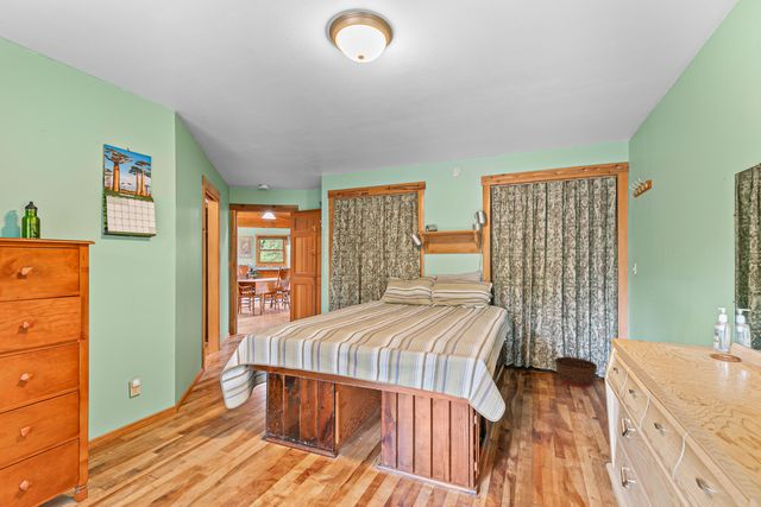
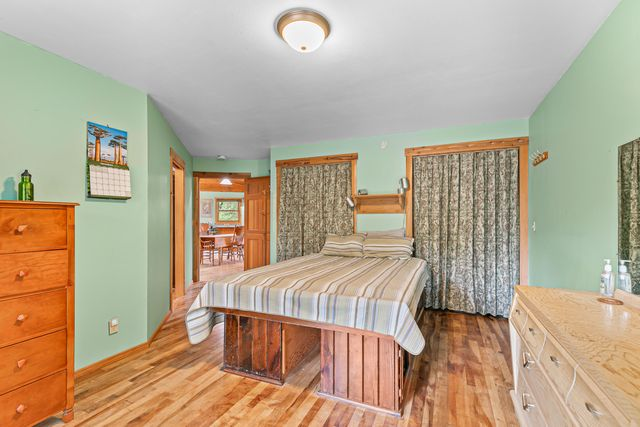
- basket (574, 372)
